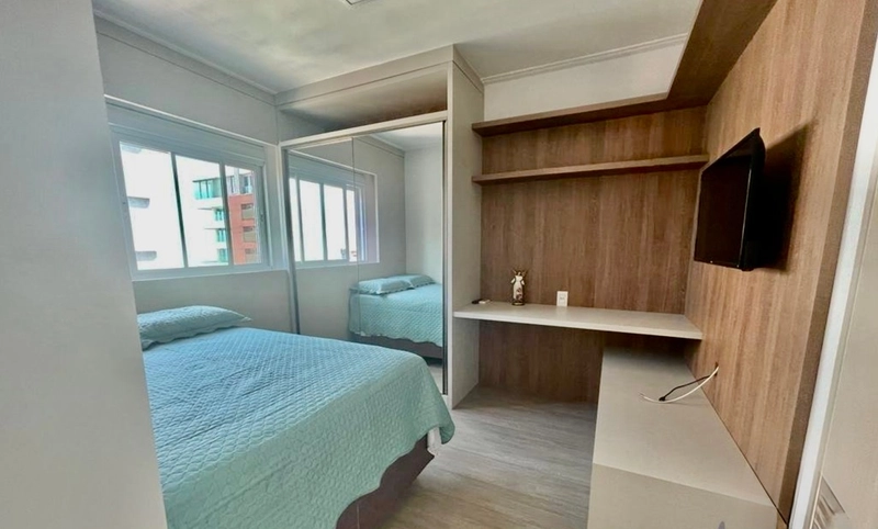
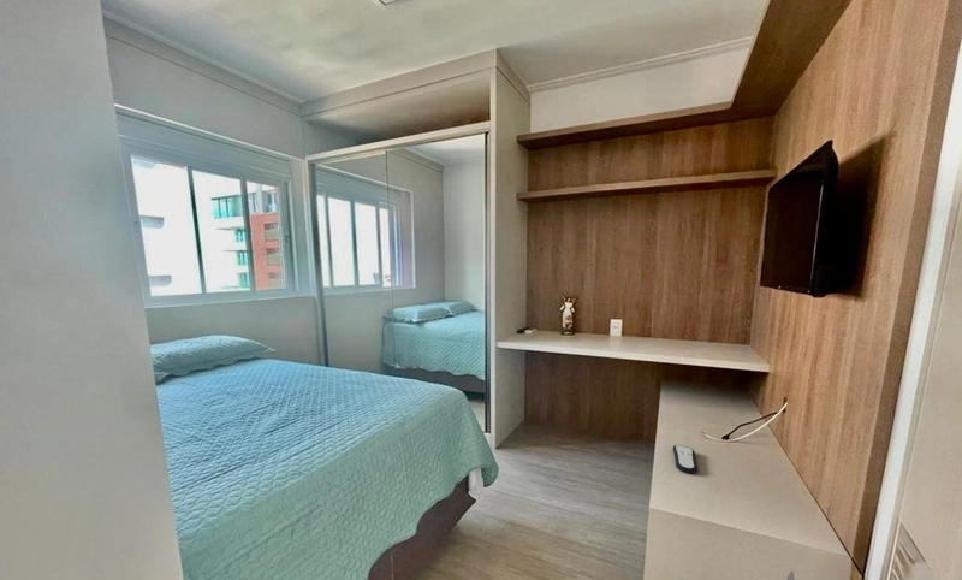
+ remote control (684, 458)
